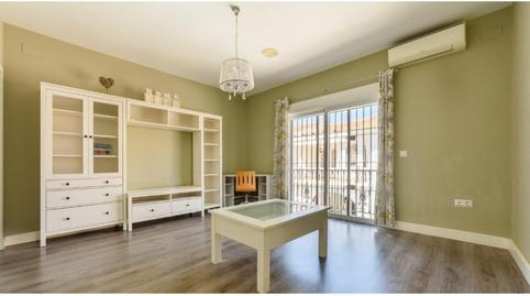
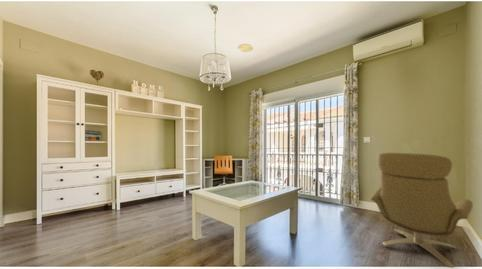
+ chair (417, 199)
